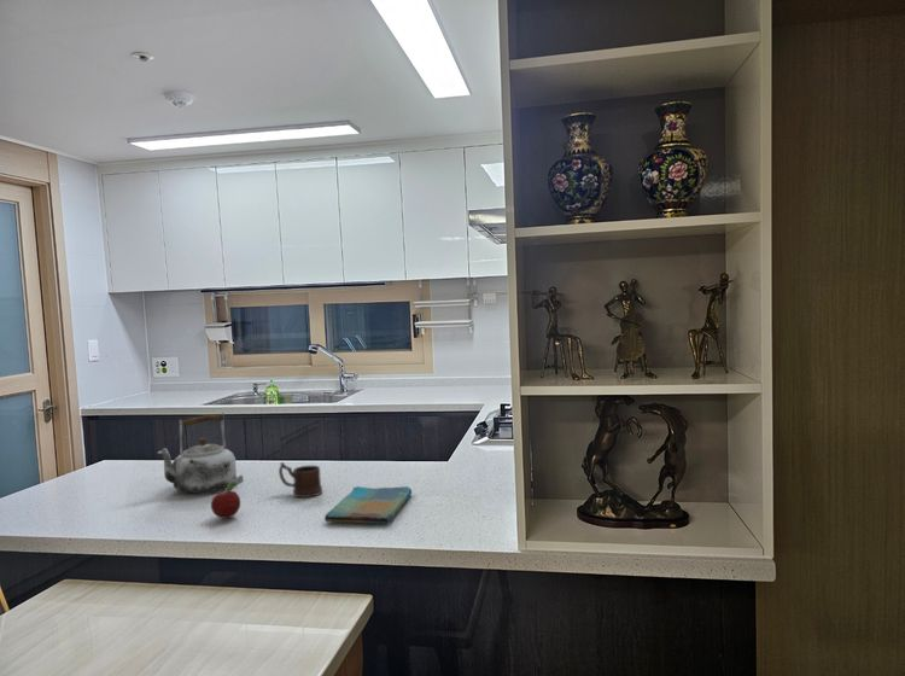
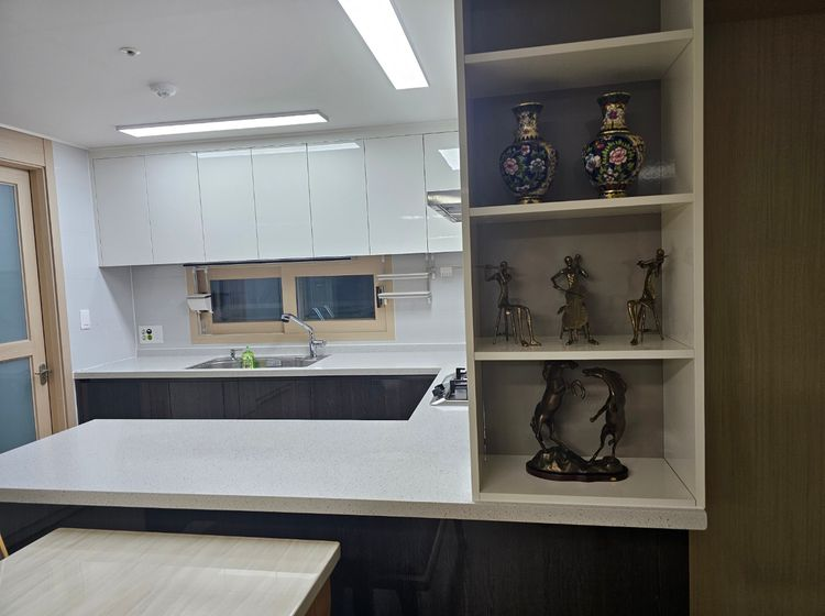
- kettle (195, 453)
- mug (299, 477)
- dish towel (370, 502)
- fruit (227, 497)
